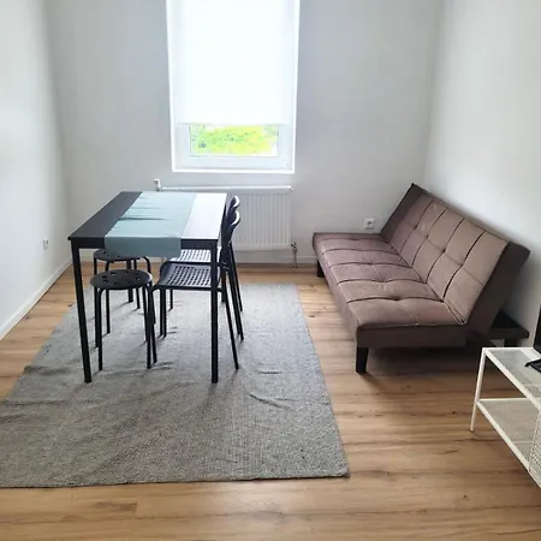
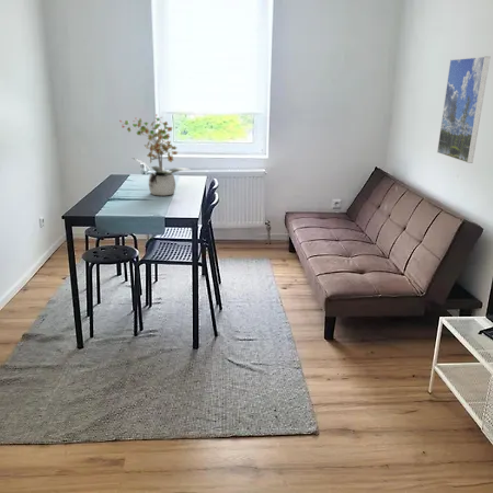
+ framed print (460, 108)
+ potted plant (158, 156)
